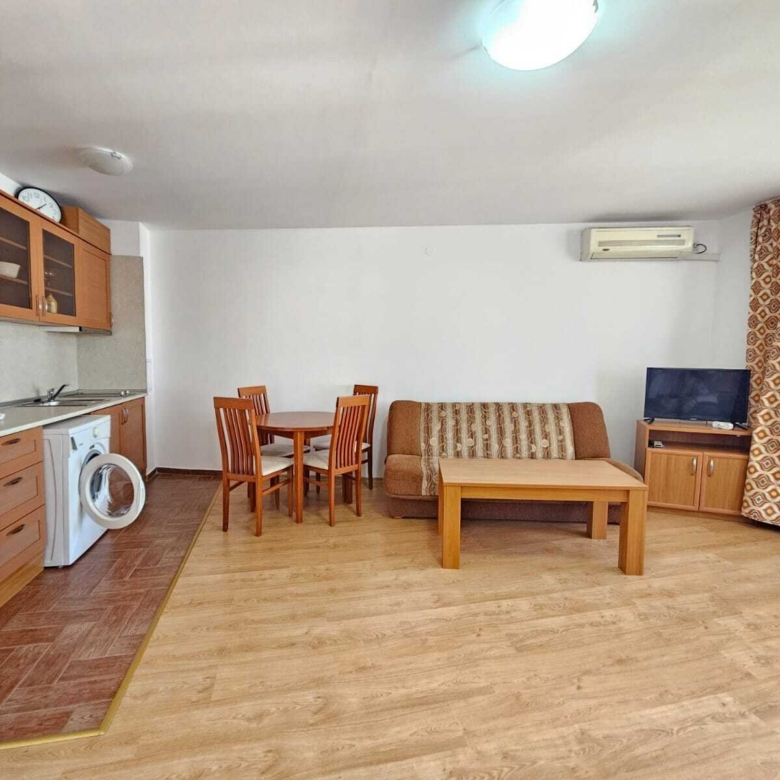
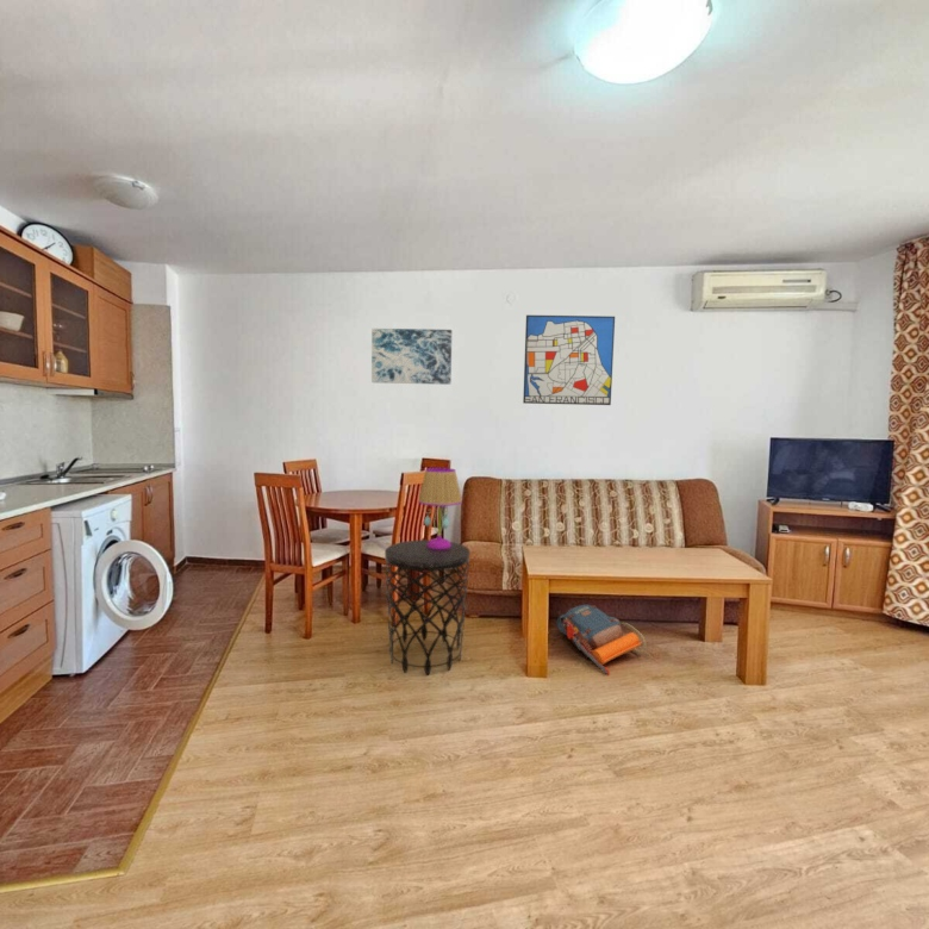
+ wall art (411, 356)
+ backpack (606, 632)
+ wall art (568, 360)
+ table lamp (439, 507)
+ side table (426, 603)
